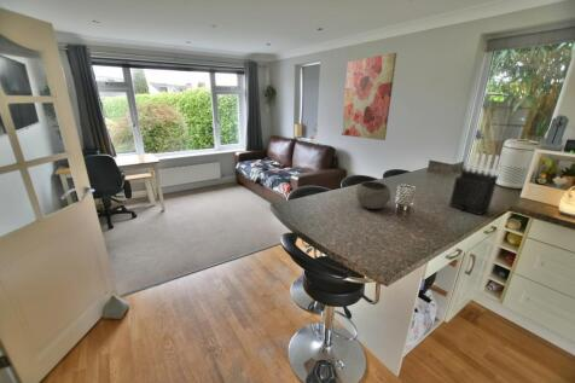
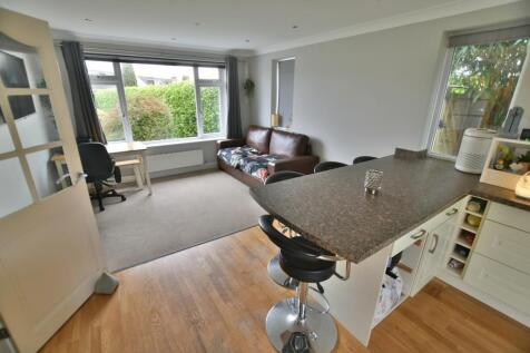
- bowl (372, 196)
- knife block (474, 182)
- wall art (365, 99)
